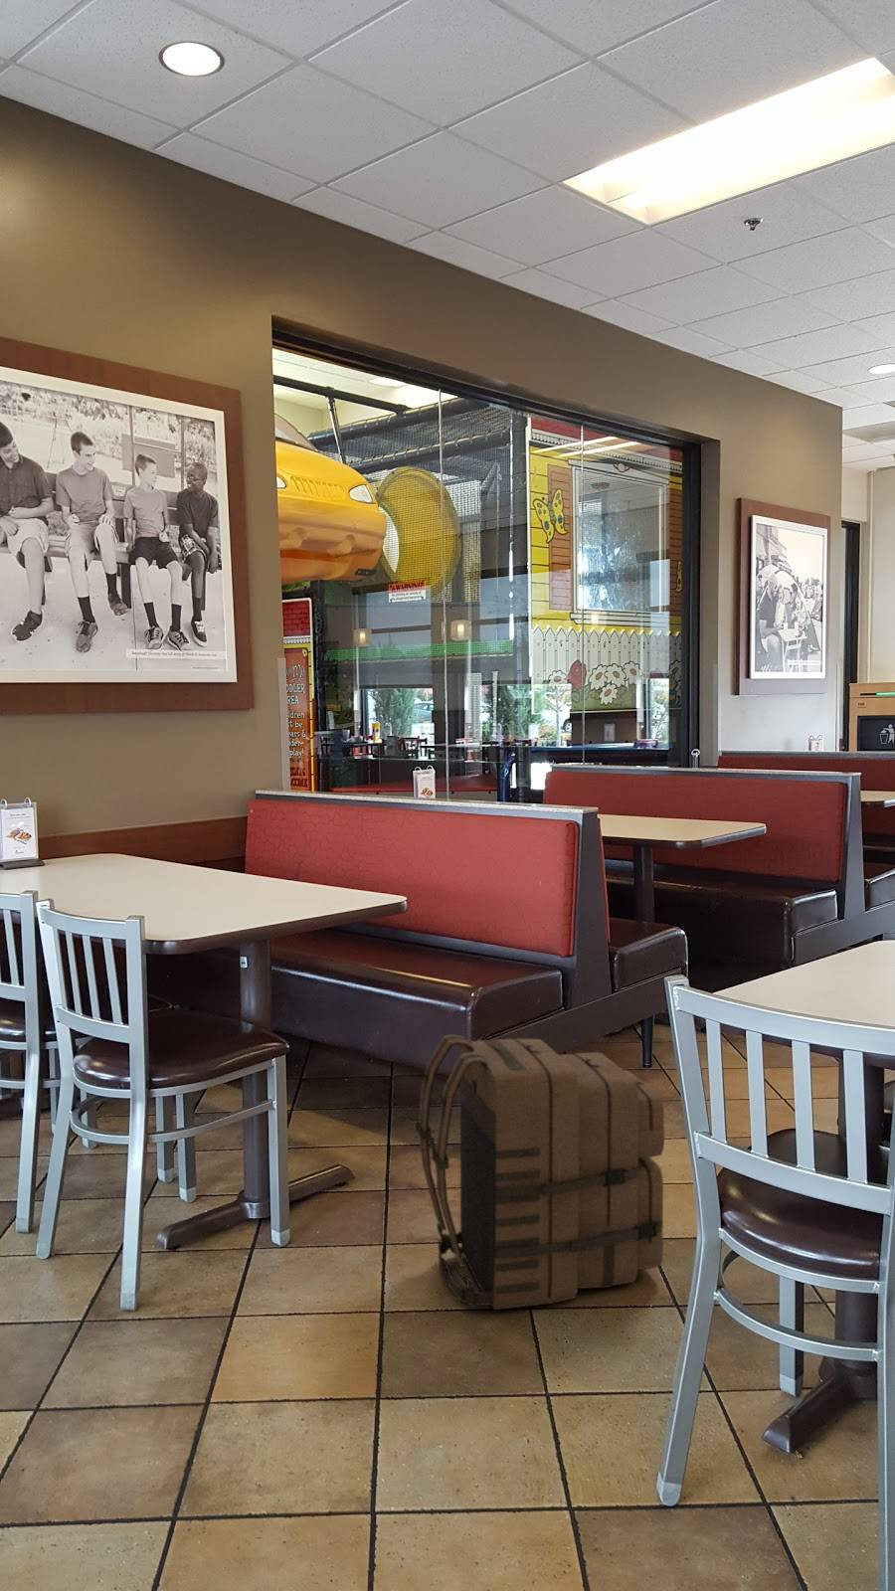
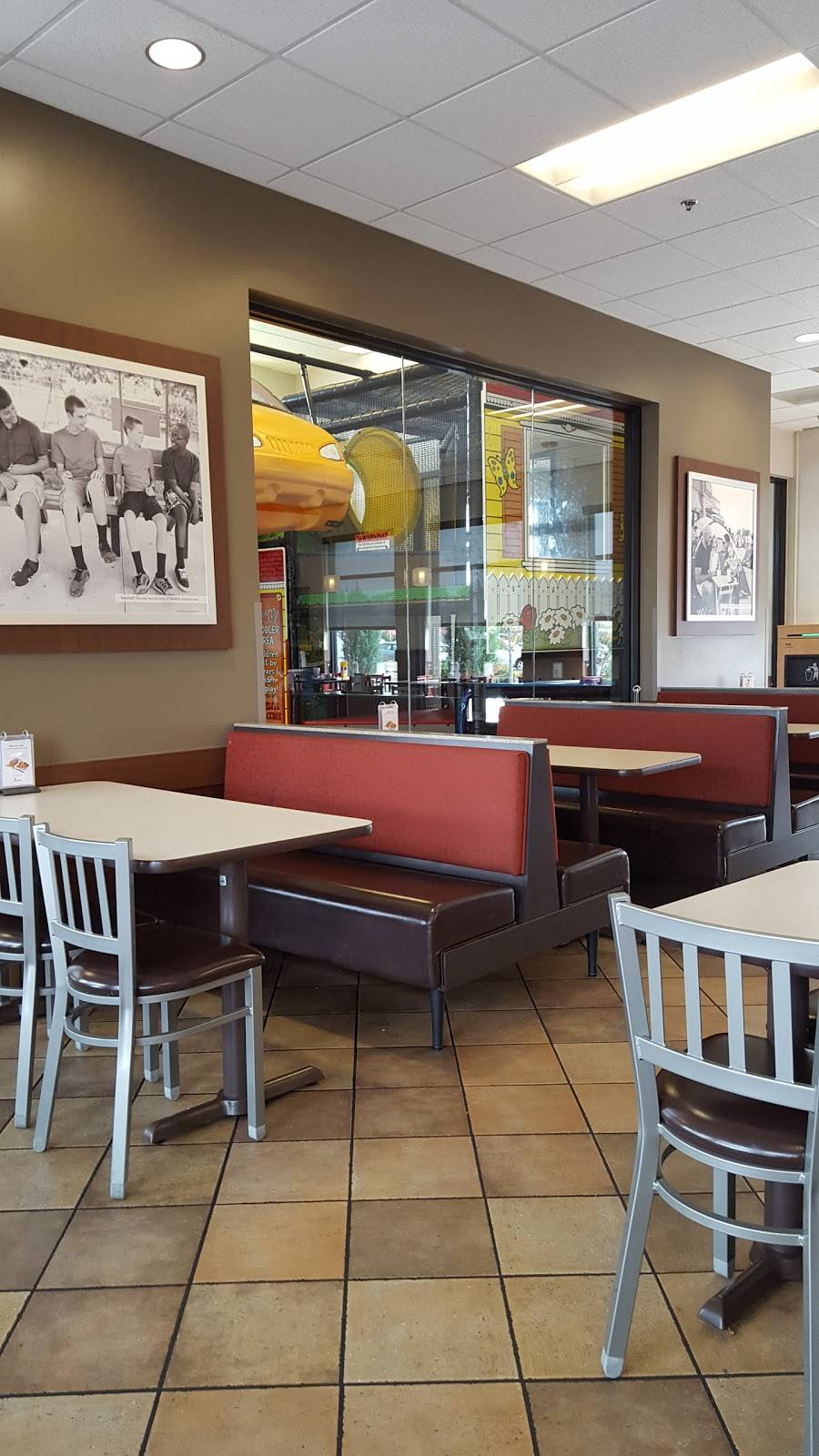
- backpack (540, 1156)
